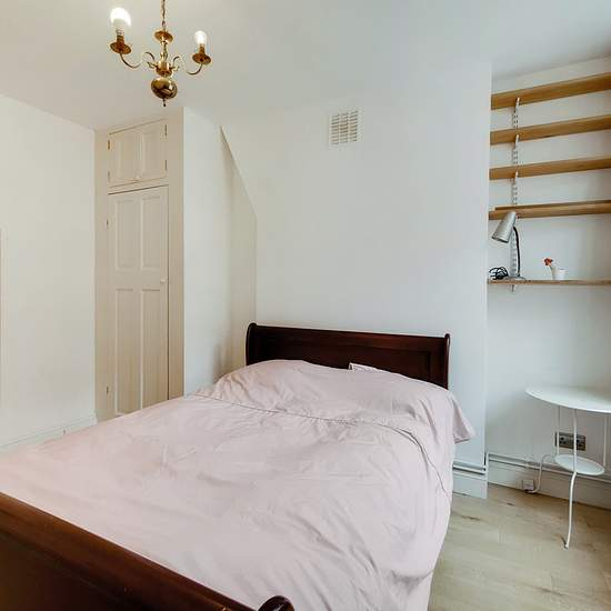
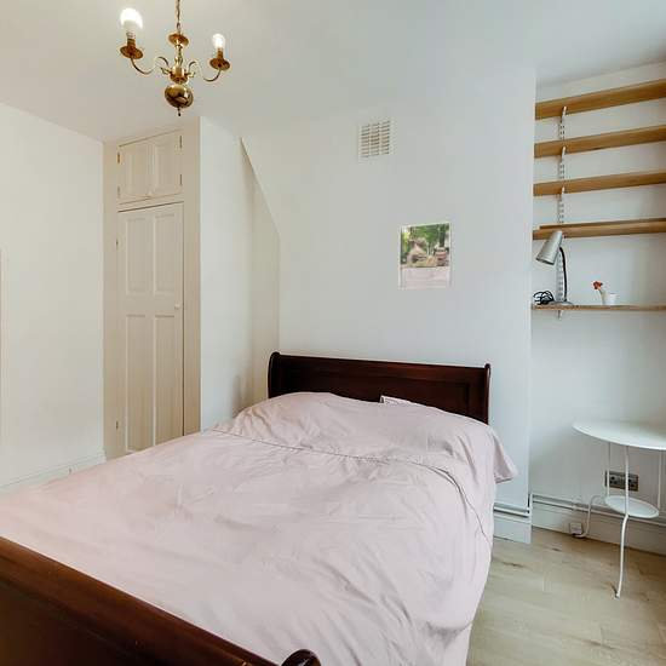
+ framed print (424, 256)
